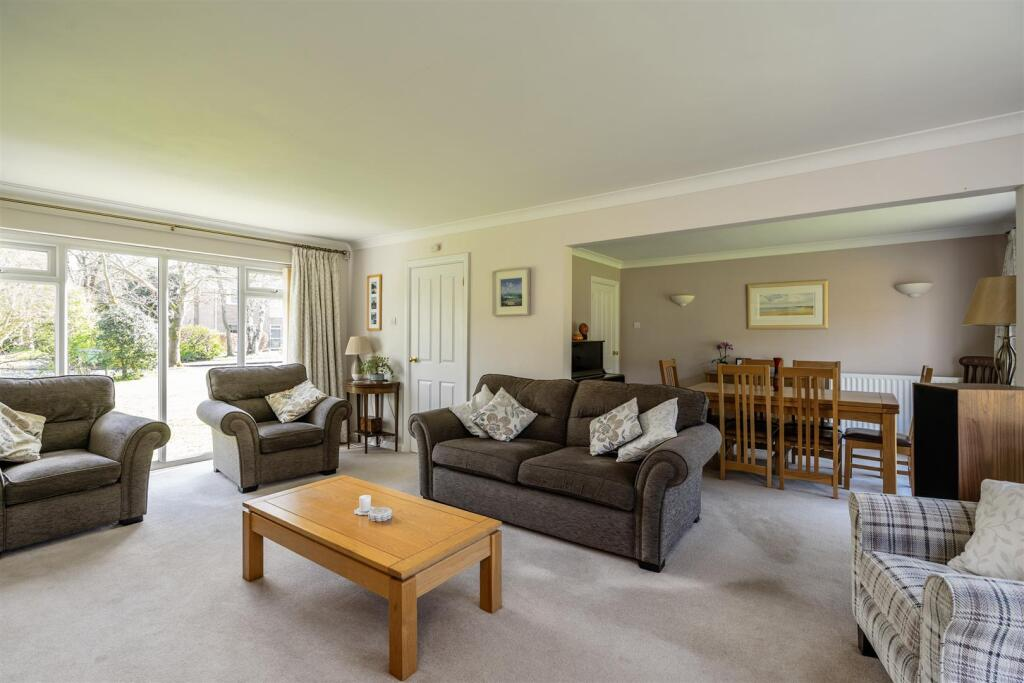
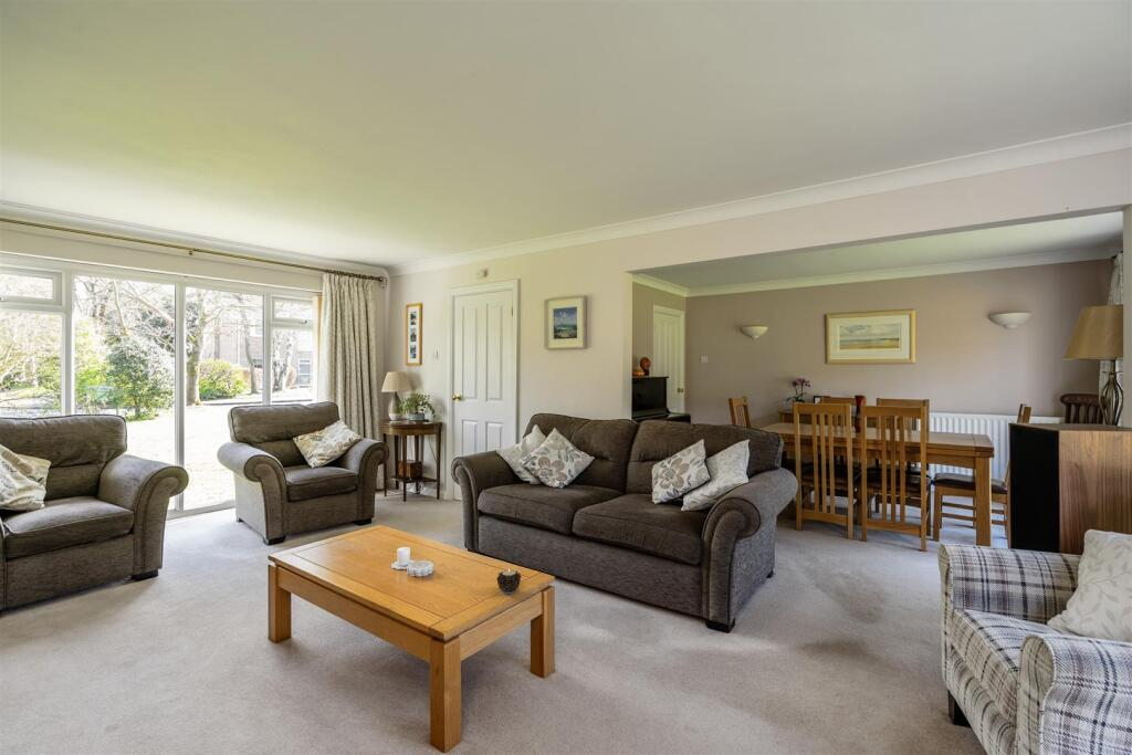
+ candle (509, 579)
